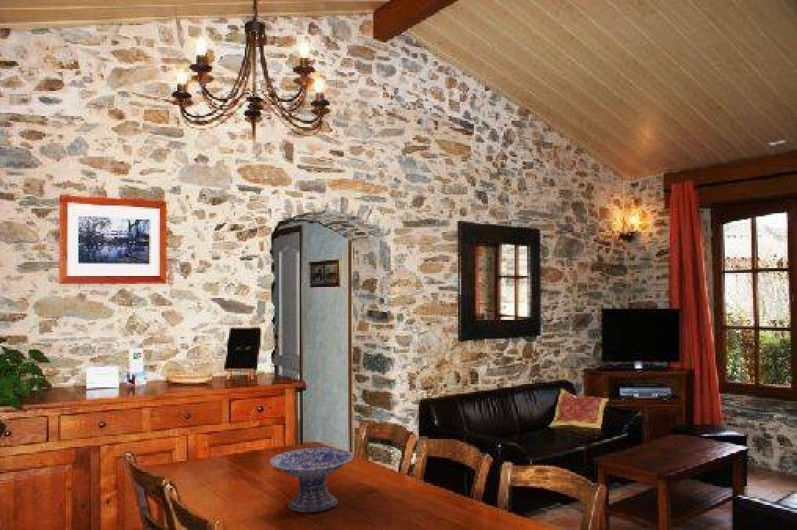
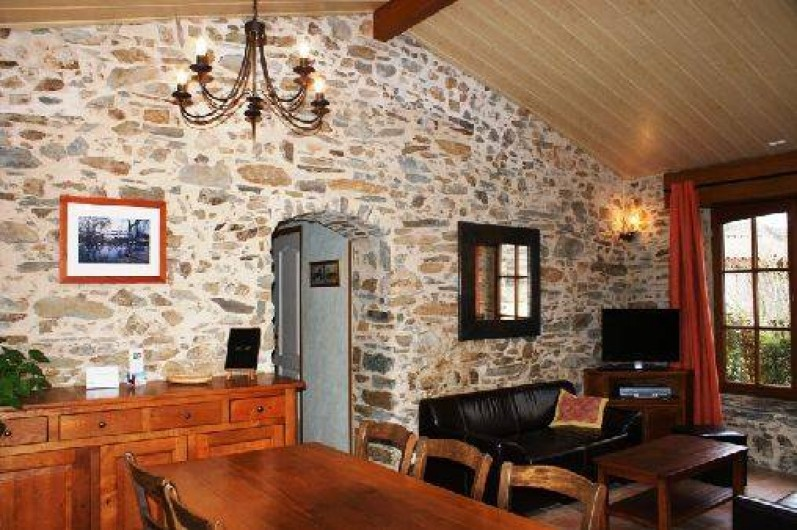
- decorative bowl (312, 480)
